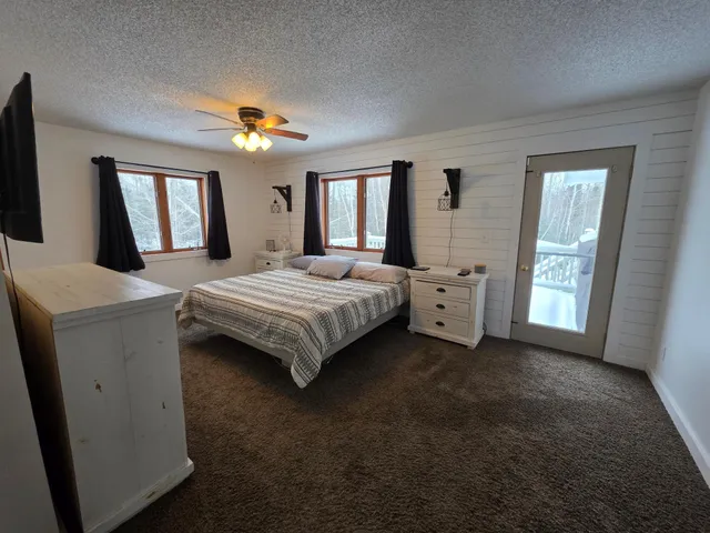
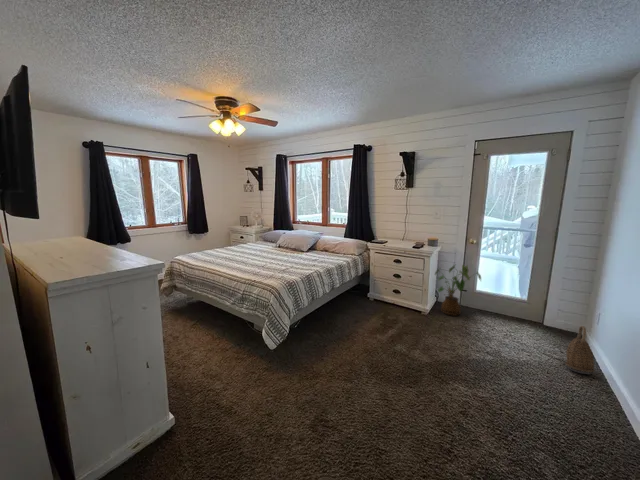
+ basket (581, 349)
+ house plant (455, 290)
